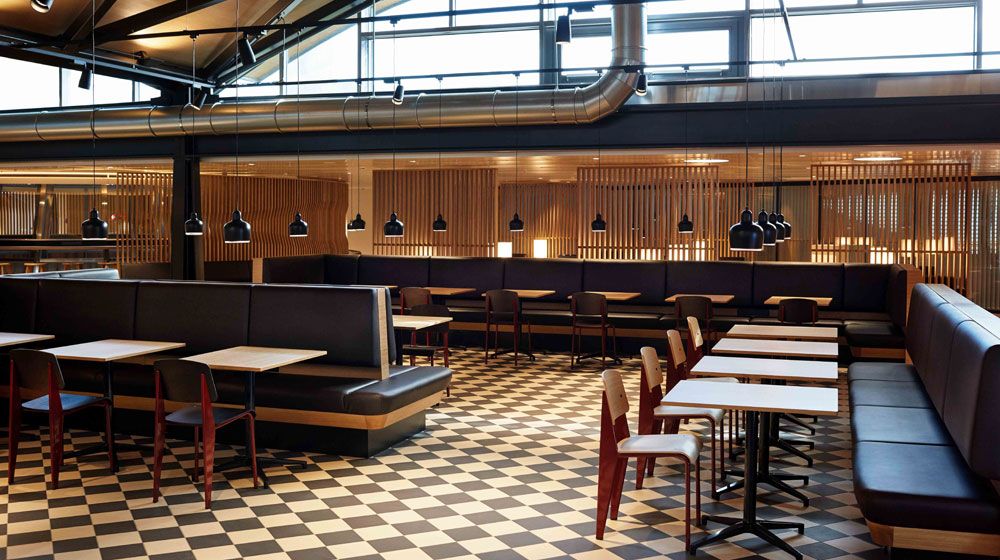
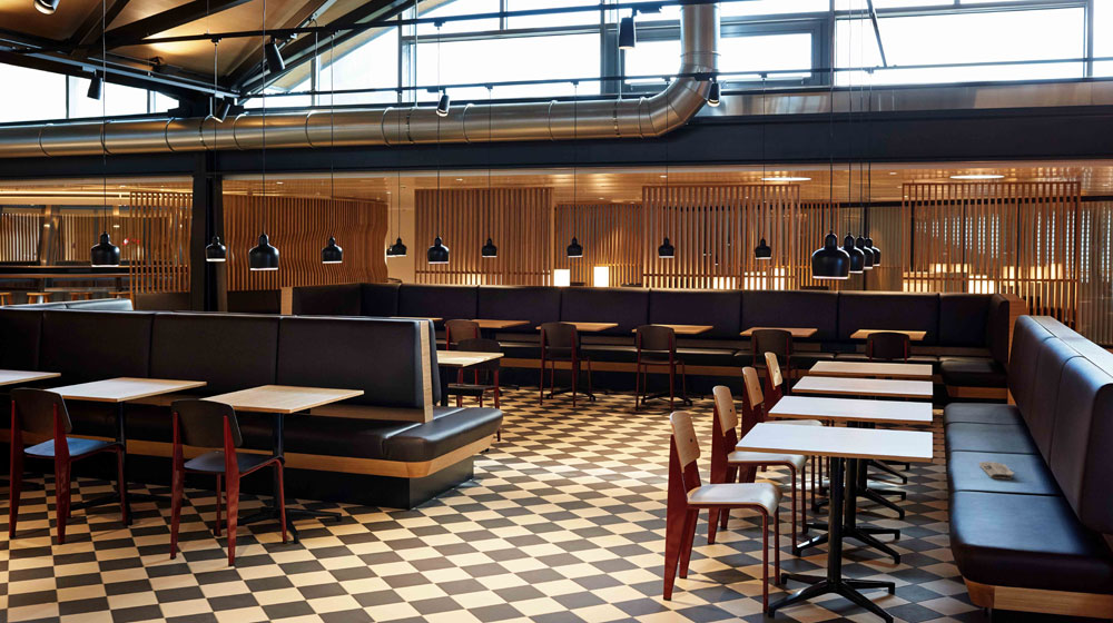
+ newspaper (997, 468)
